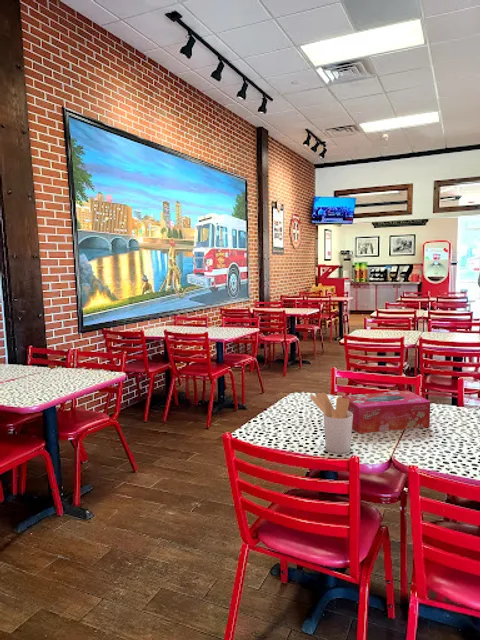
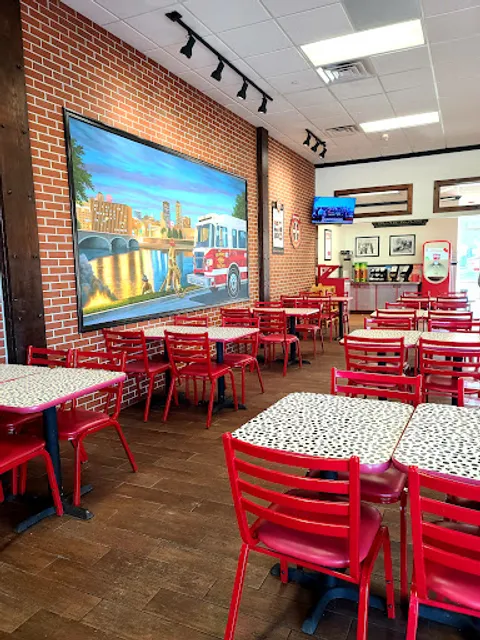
- tissue box (384, 411)
- utensil holder (331, 420)
